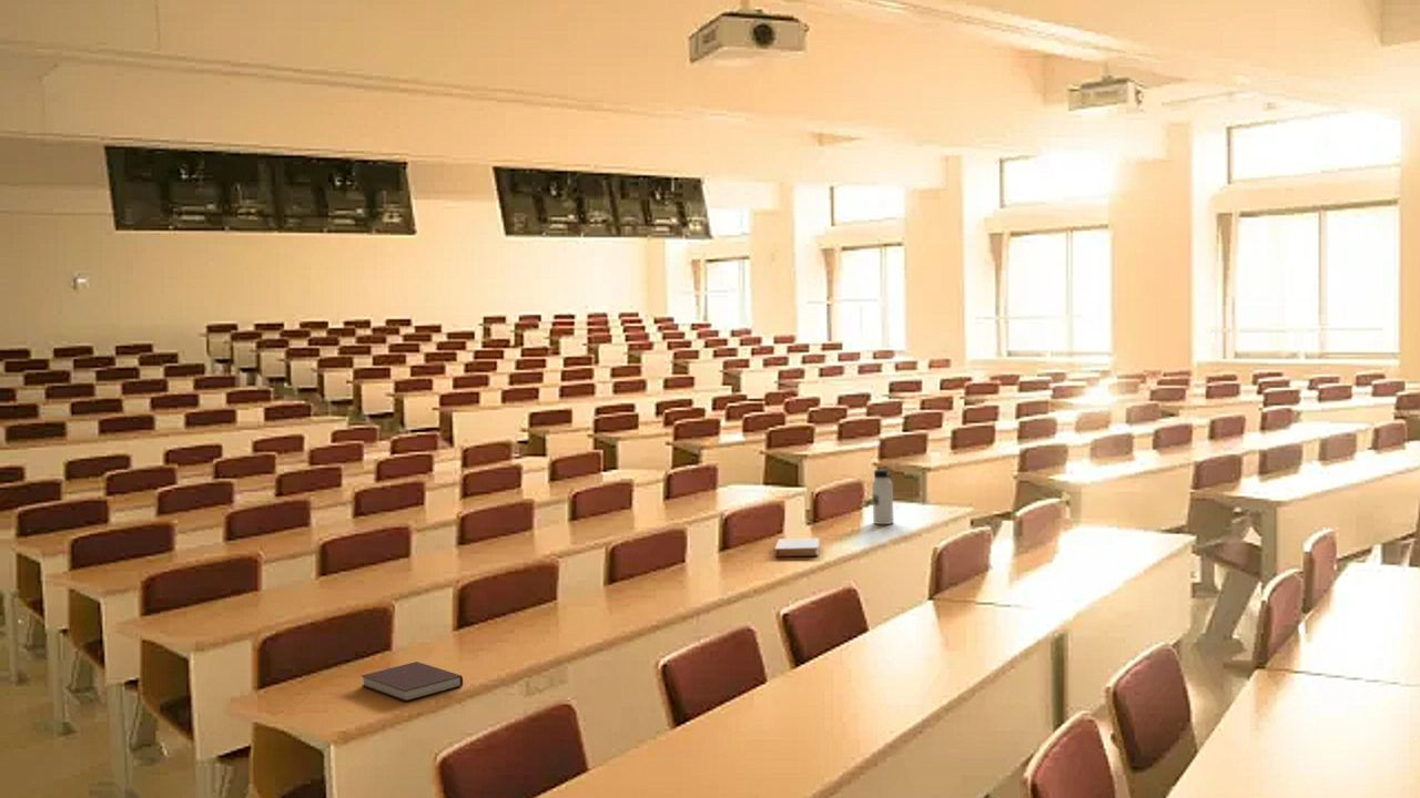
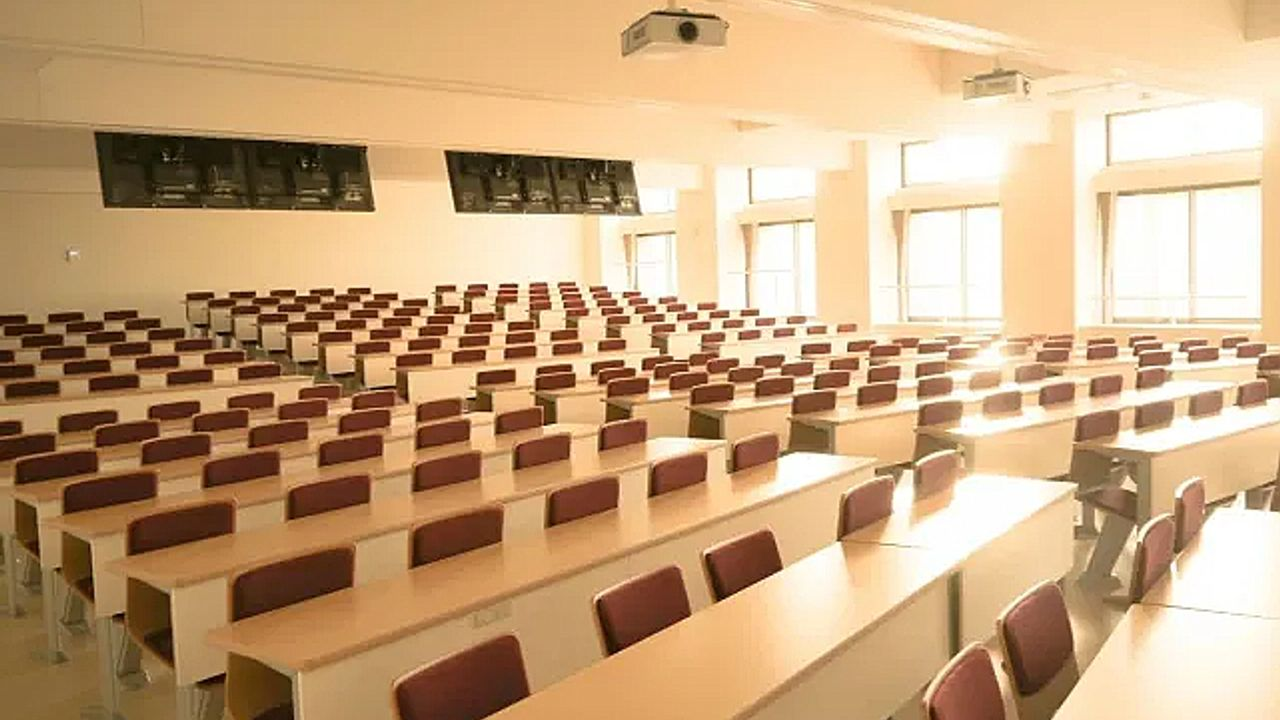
- water bottle (882, 495)
- notebook (412, 681)
- book (798, 546)
